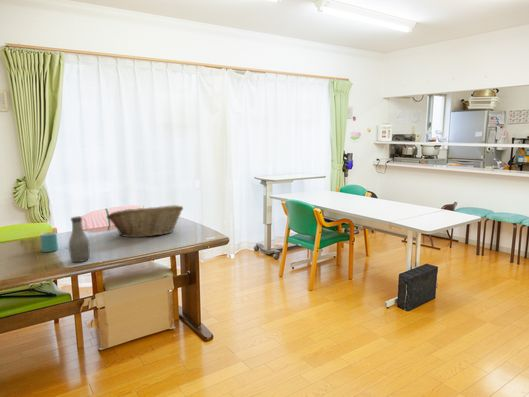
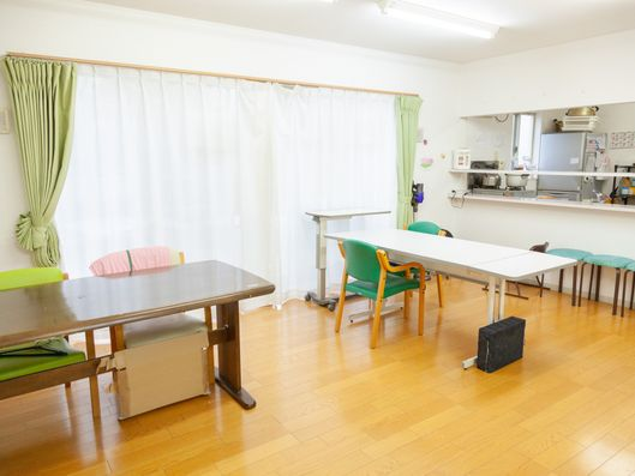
- bottle (78, 238)
- fruit basket (146, 218)
- mug (48, 241)
